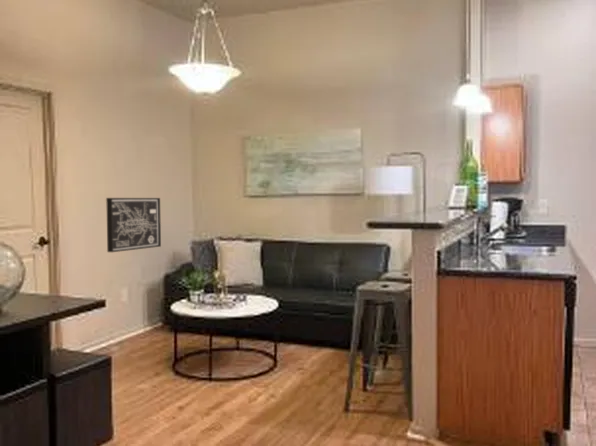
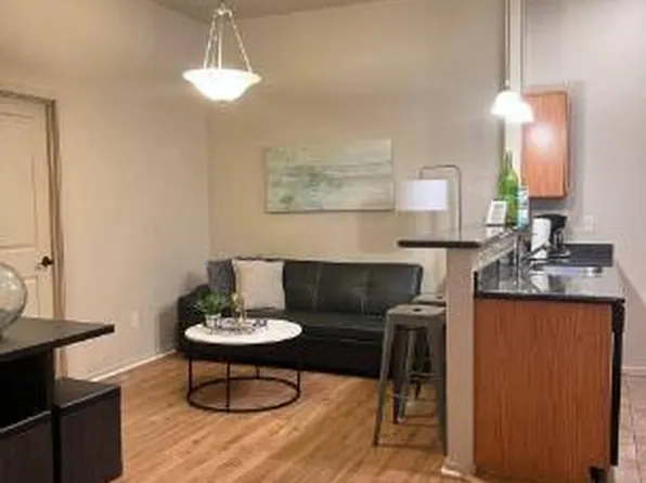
- wall art (135, 223)
